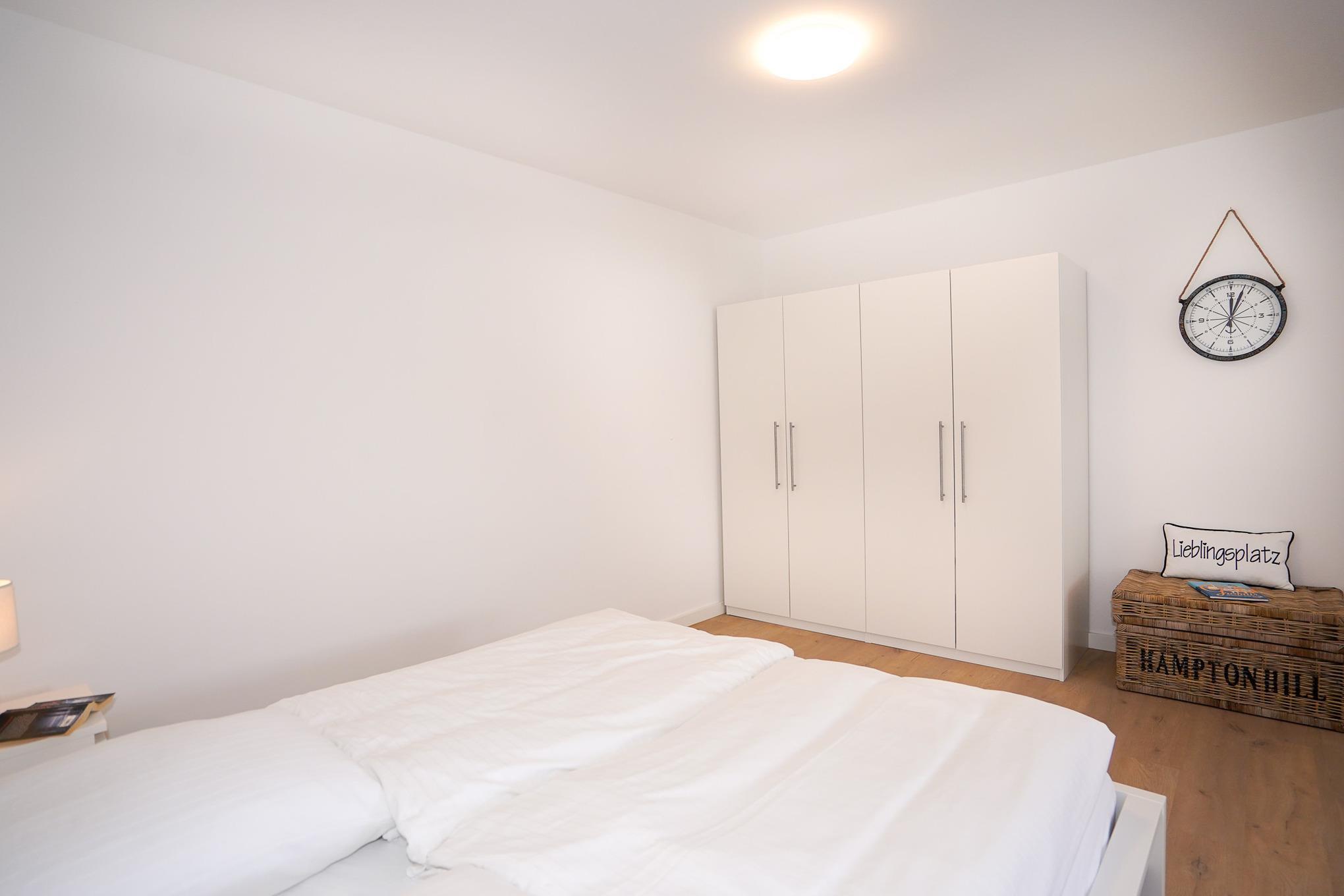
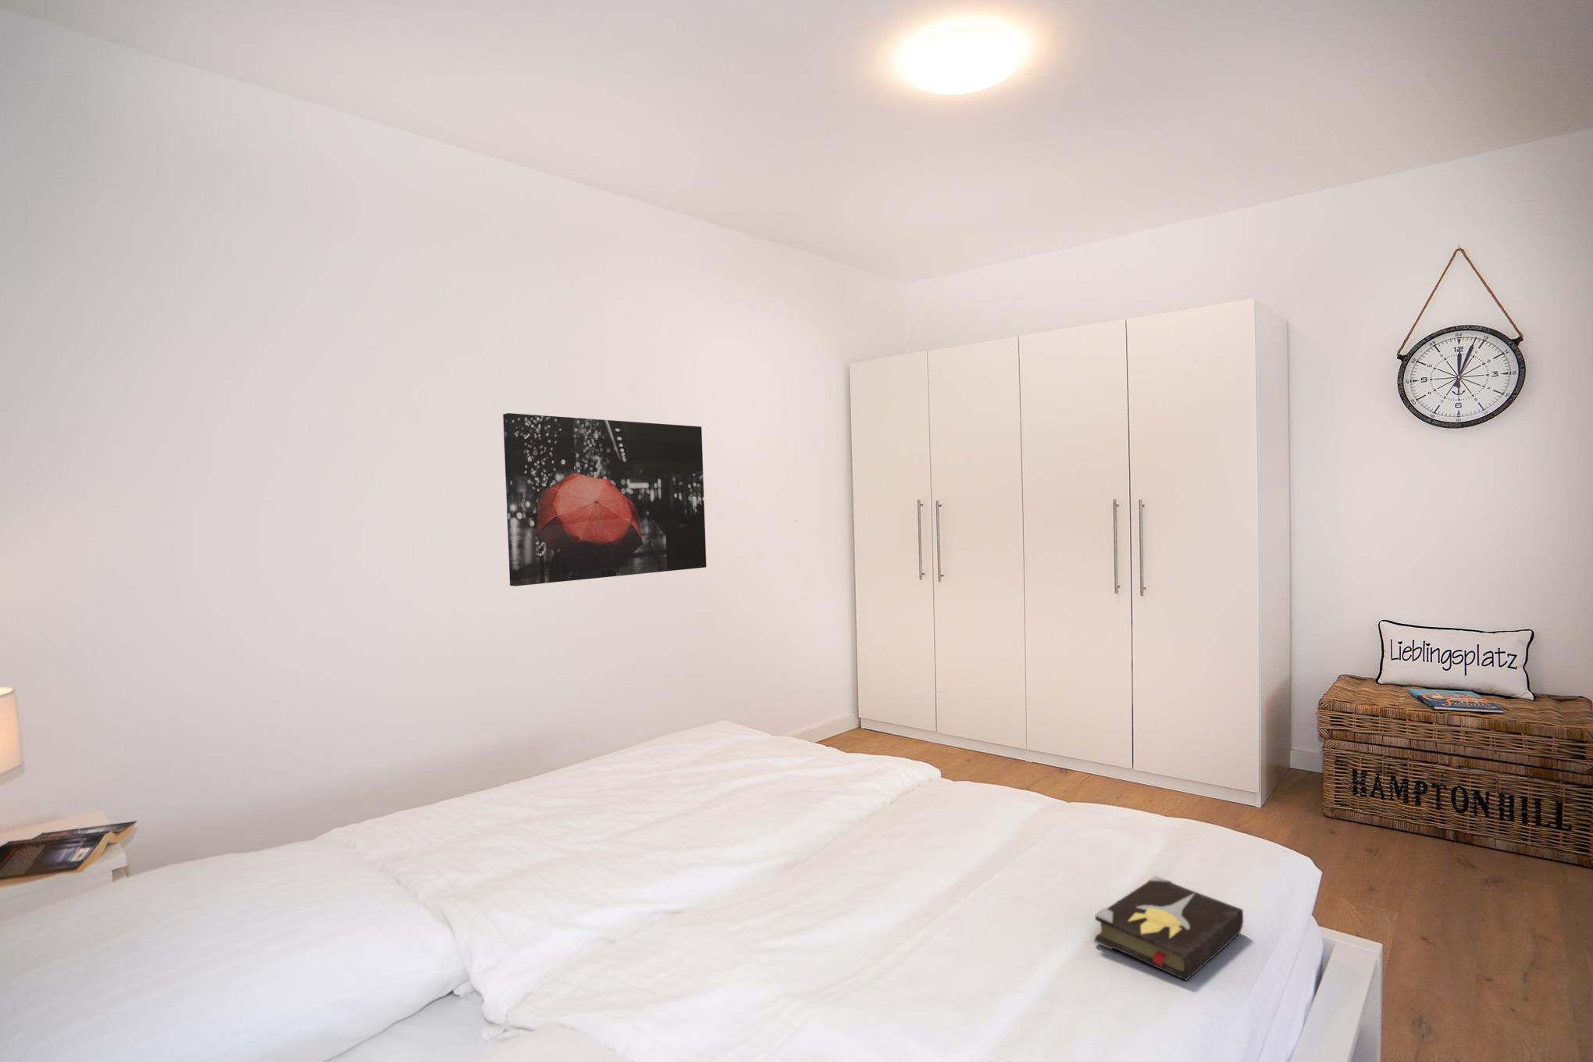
+ hardback book (1169, 922)
+ wall art (614, 498)
